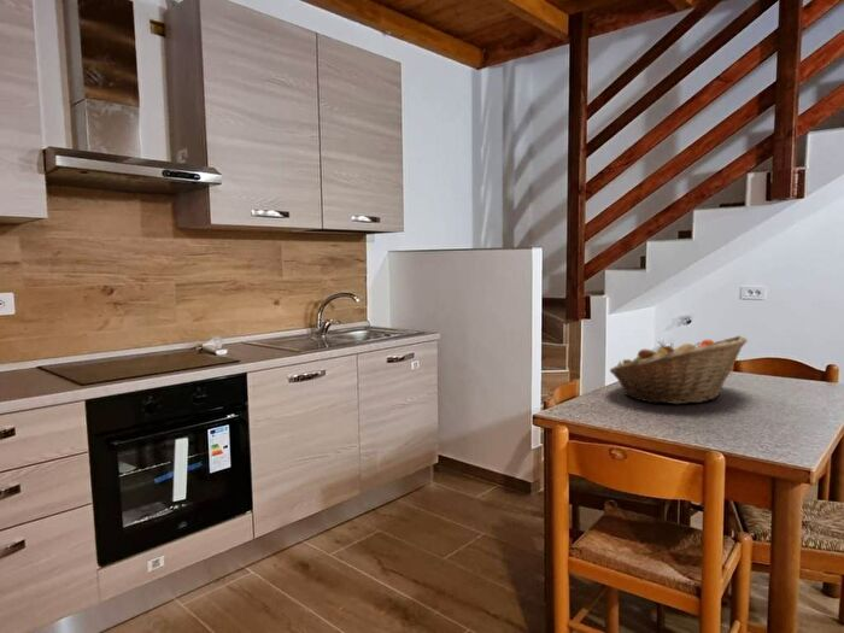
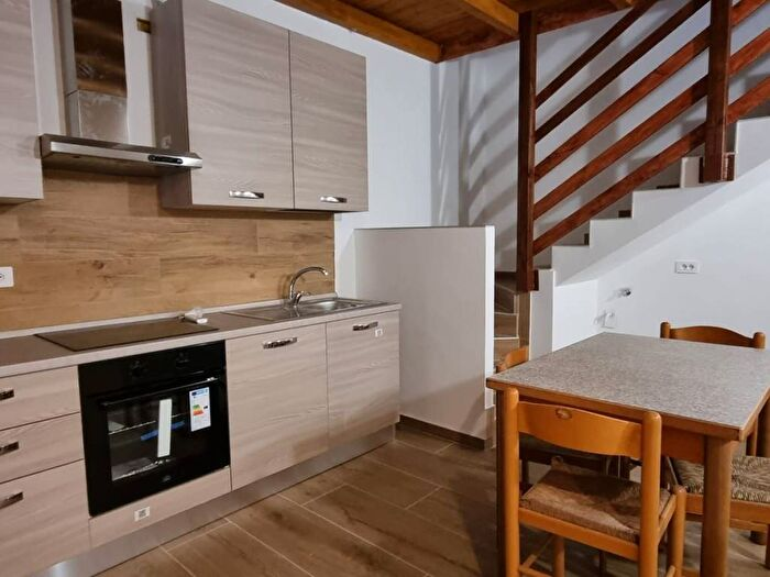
- fruit basket (678, 364)
